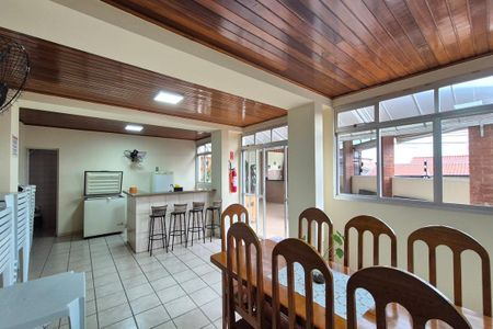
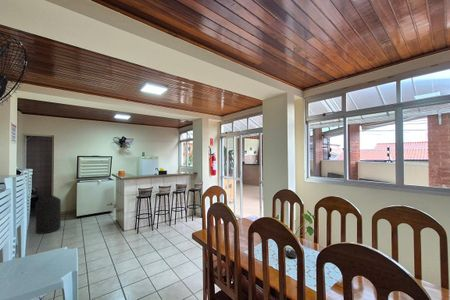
+ trash can (48, 213)
